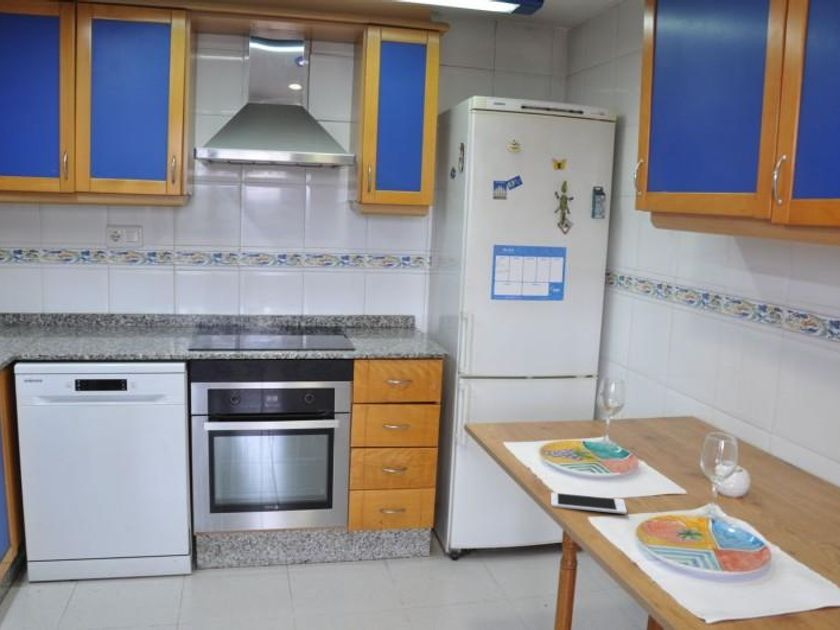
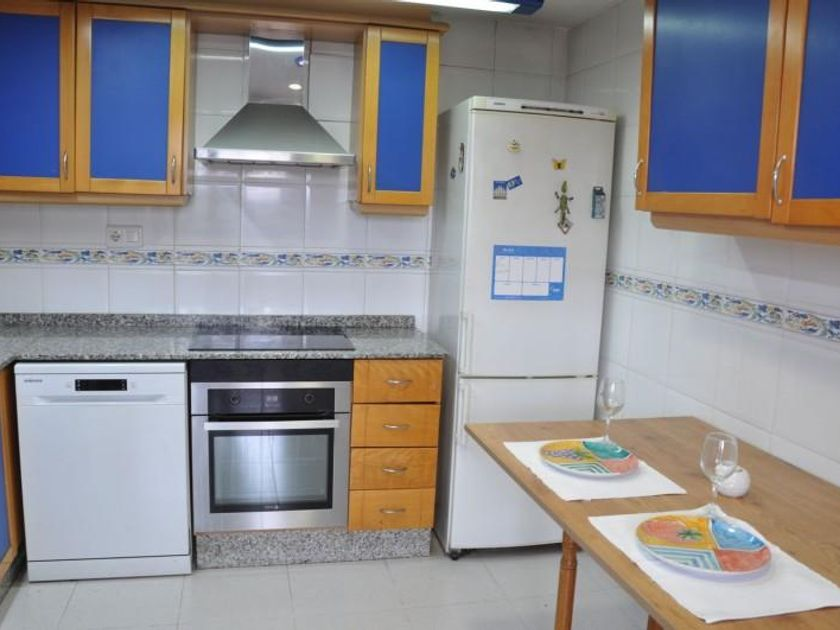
- cell phone (587, 502)
